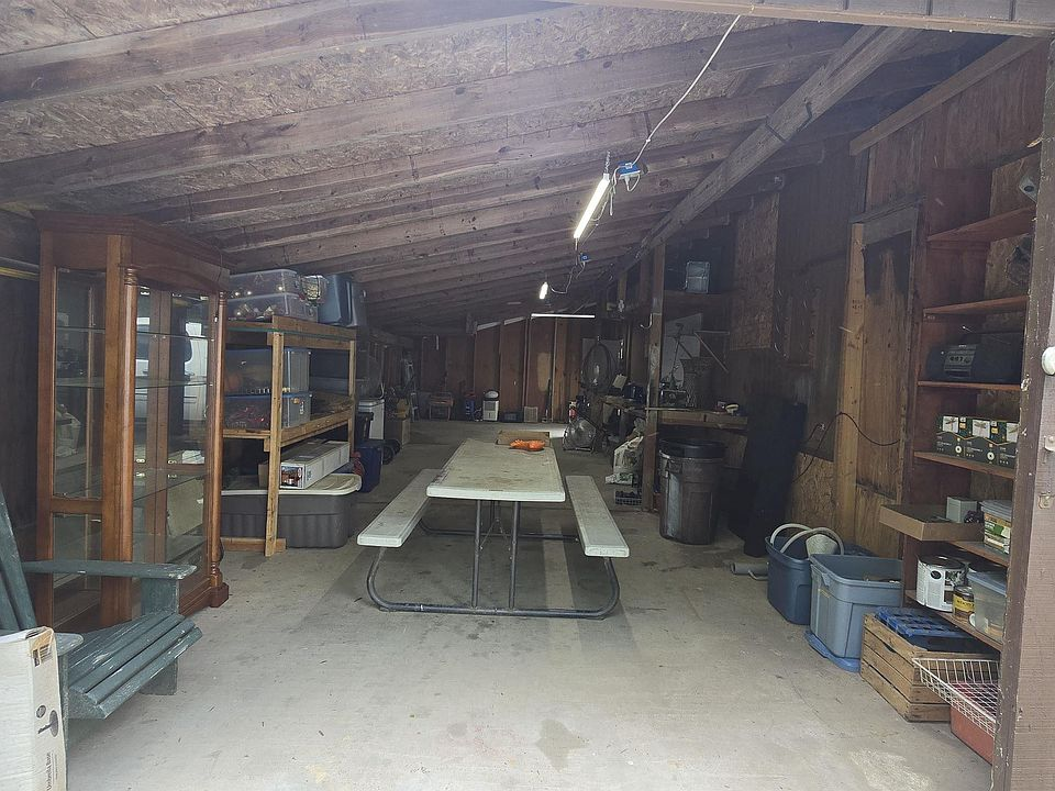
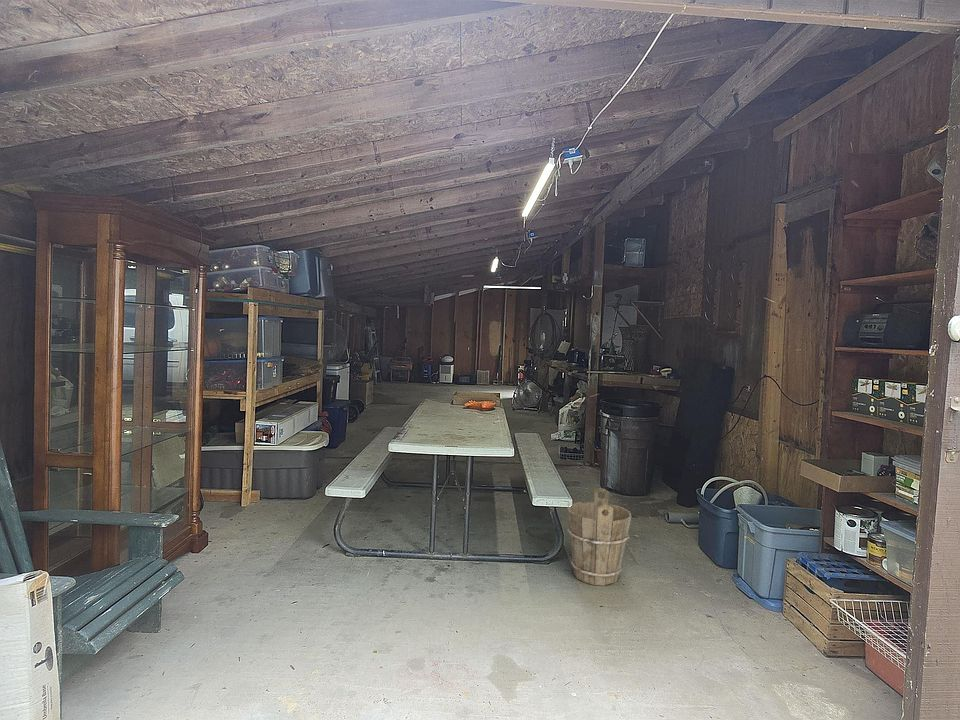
+ bucket (597, 536)
